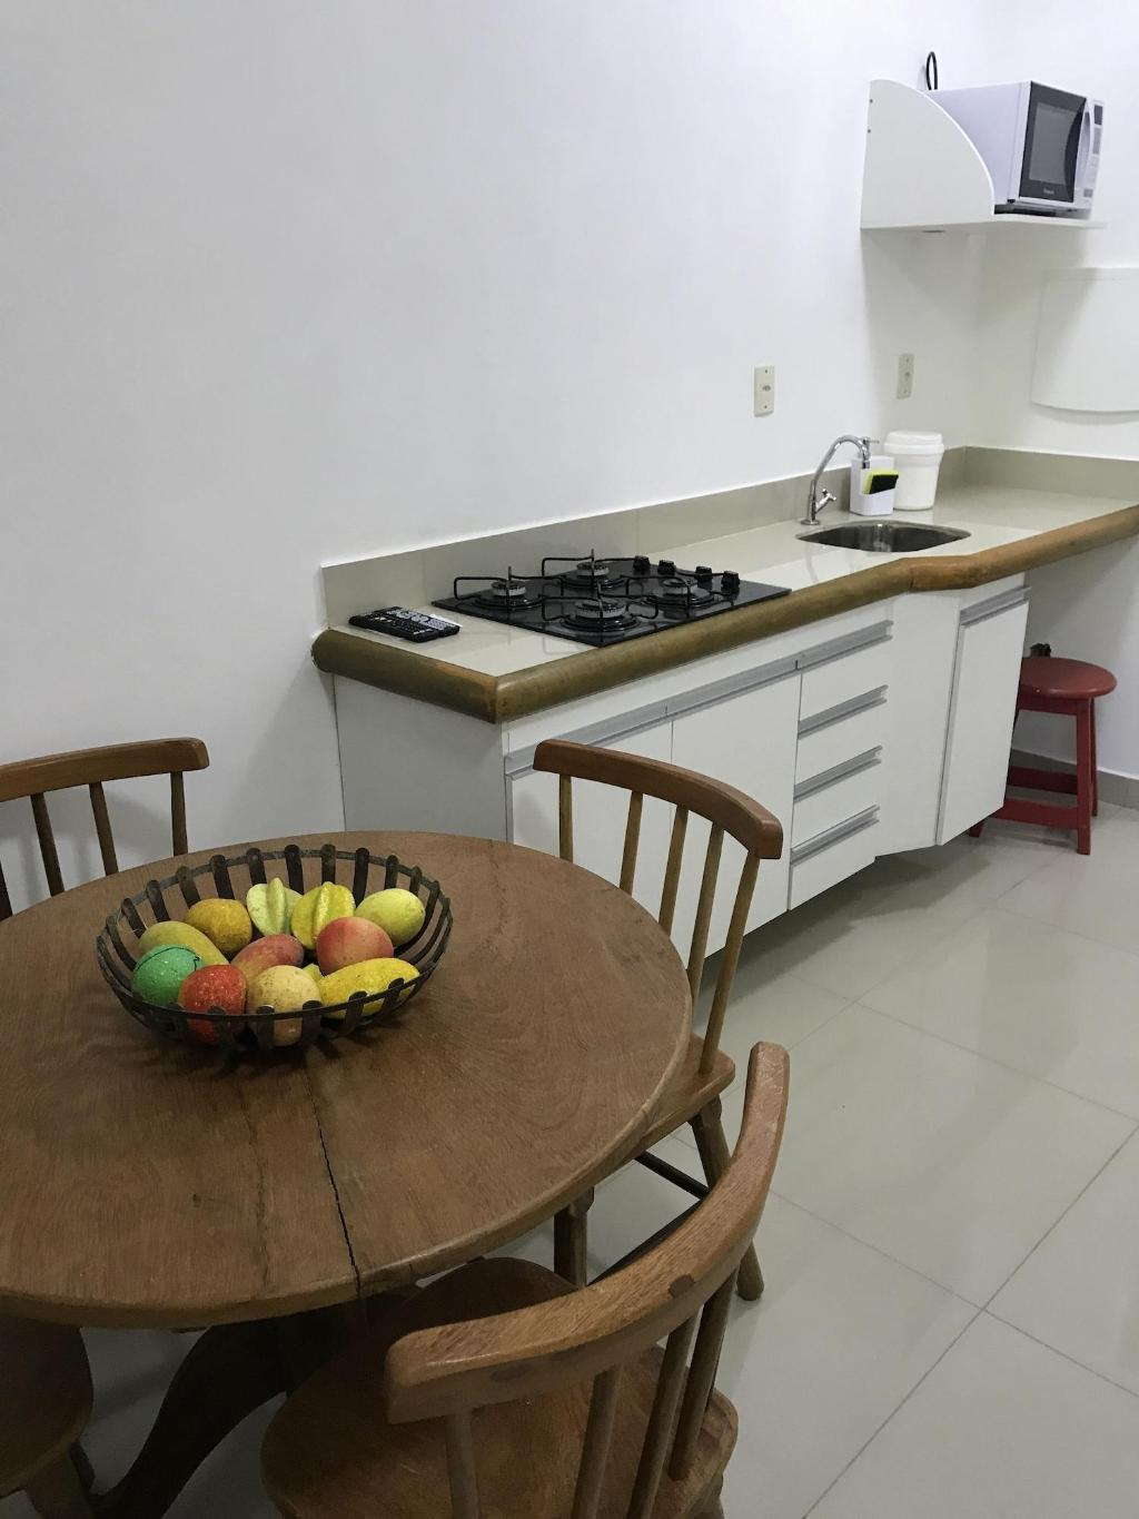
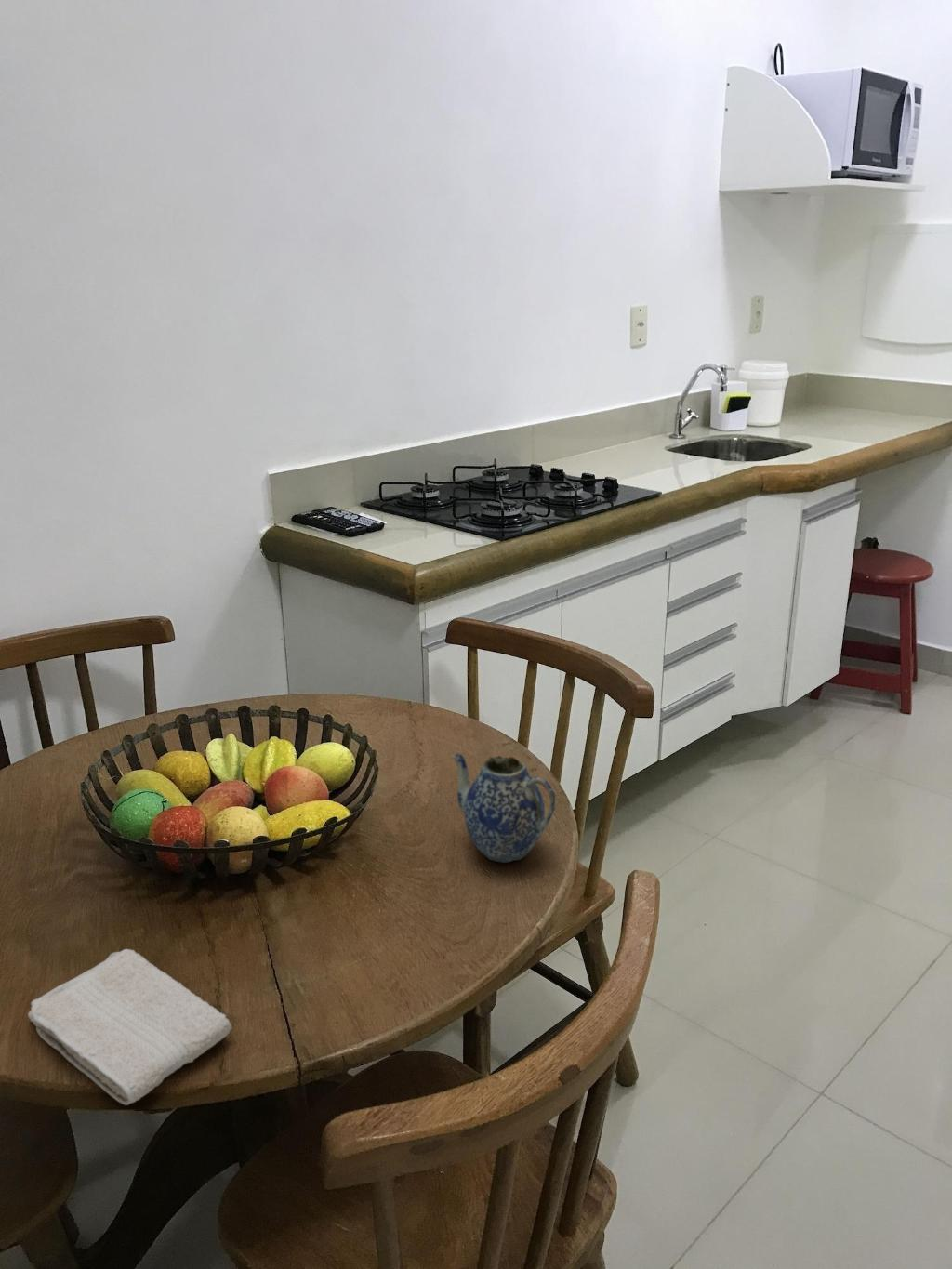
+ washcloth (126, 1018)
+ teapot (501, 804)
